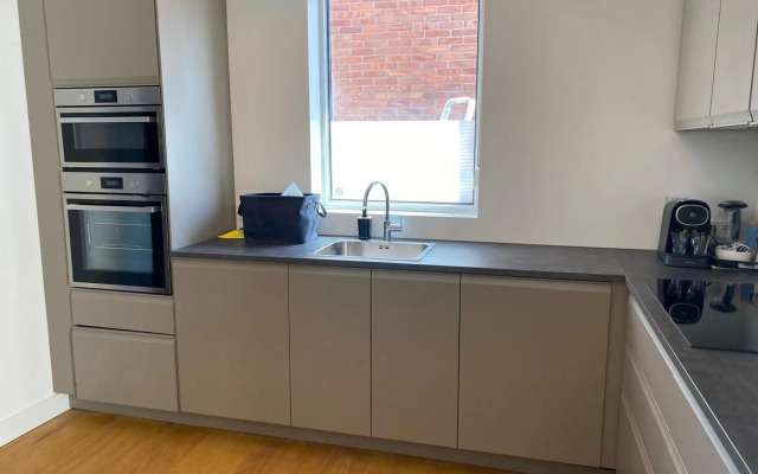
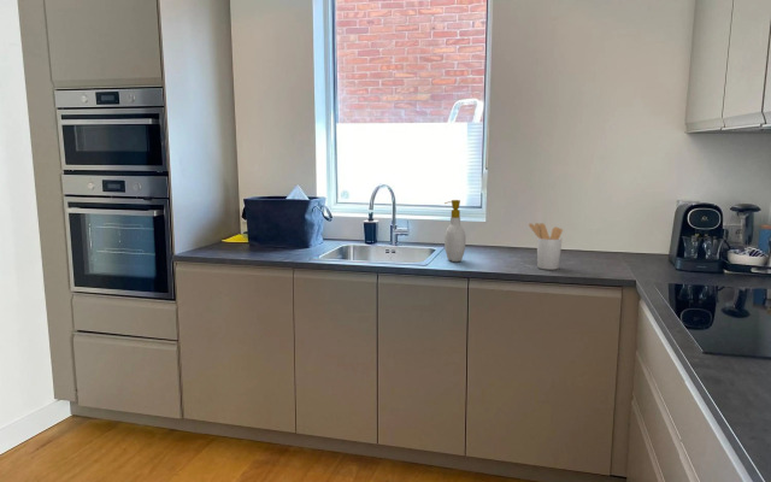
+ utensil holder (545, 245)
+ soap bottle (454, 230)
